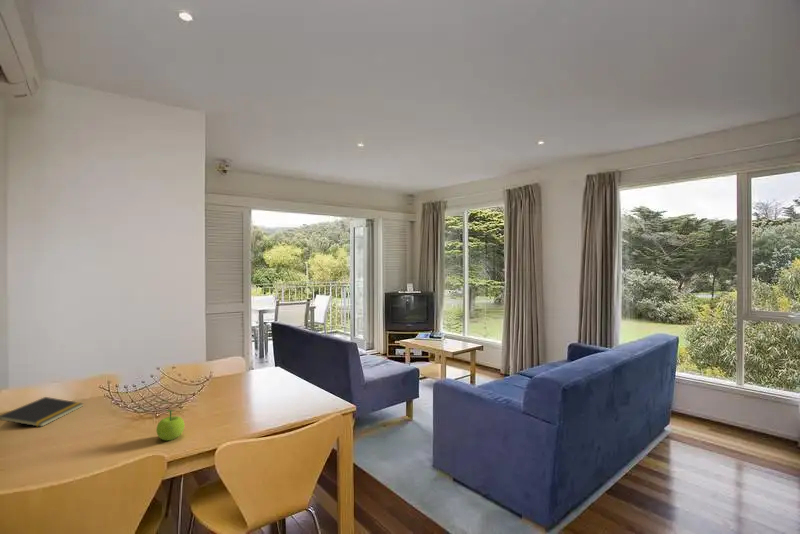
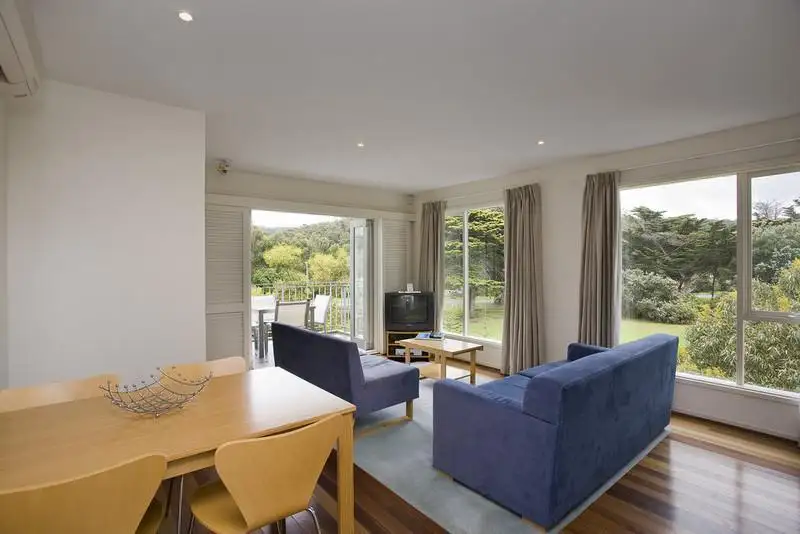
- notepad (43, 410)
- fruit (170, 423)
